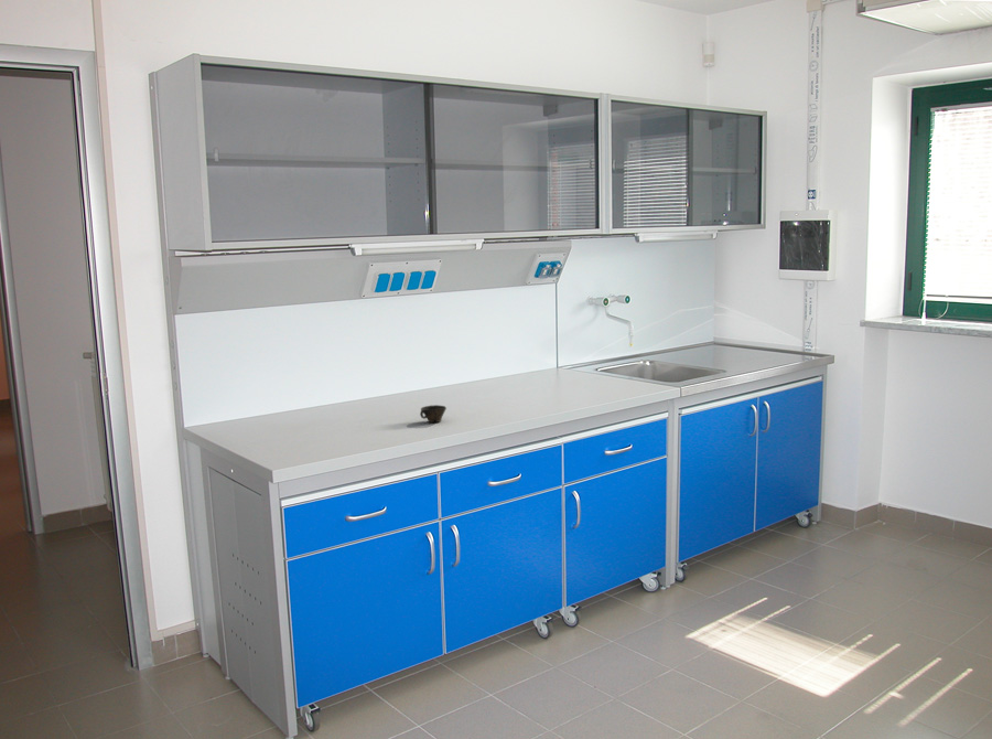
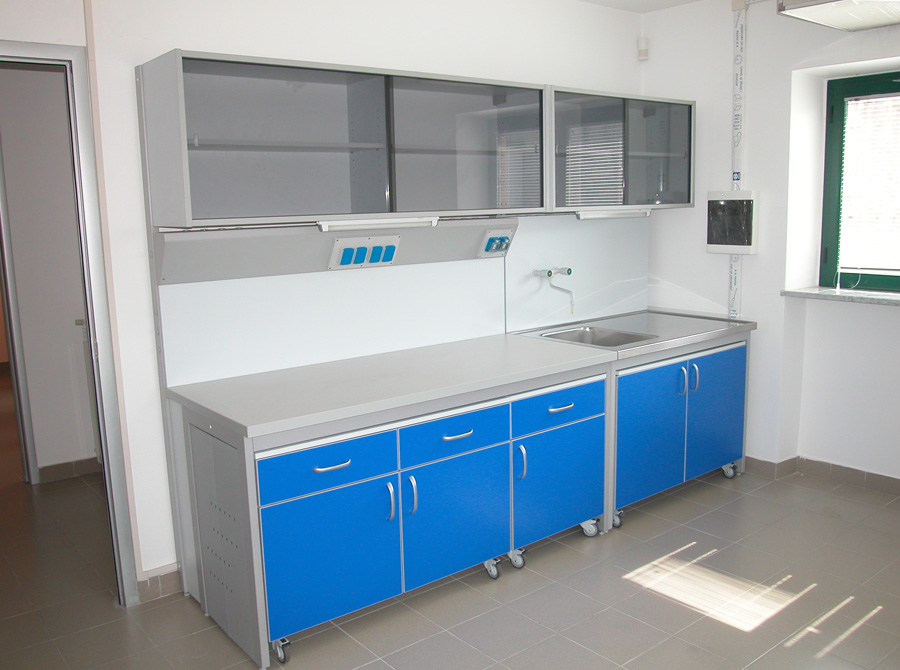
- cup (432, 414)
